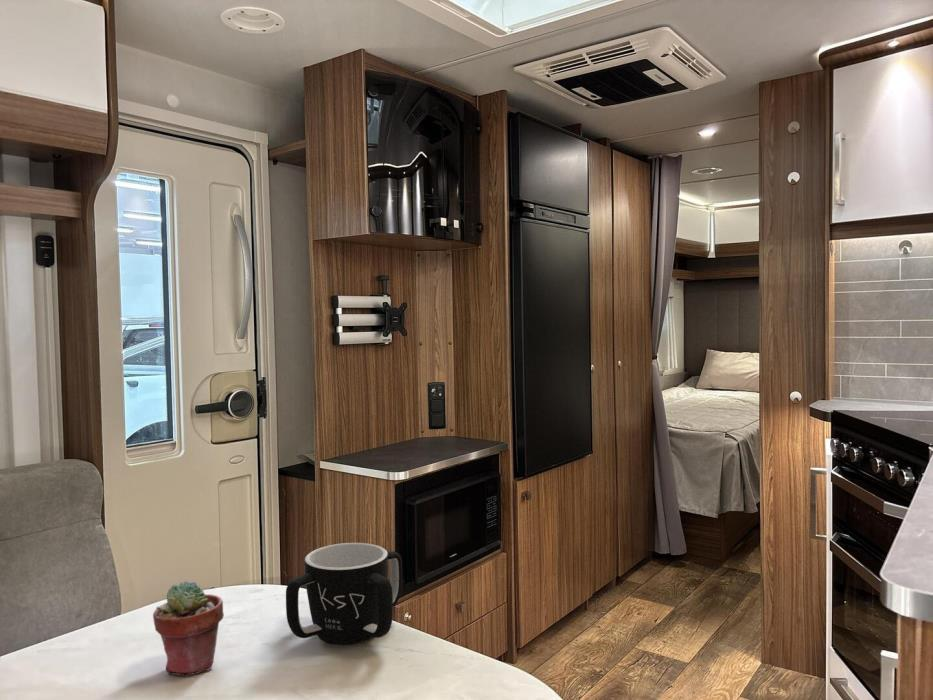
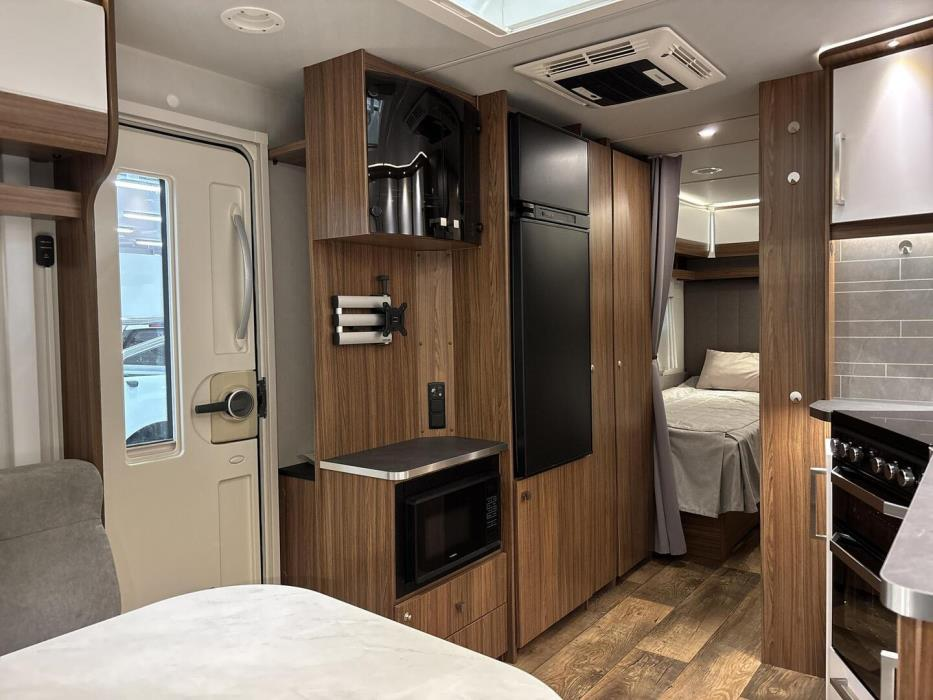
- potted succulent (189, 623)
- mug (347, 594)
